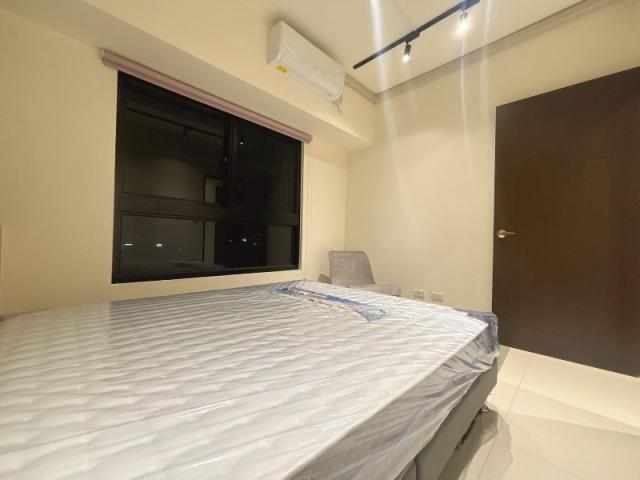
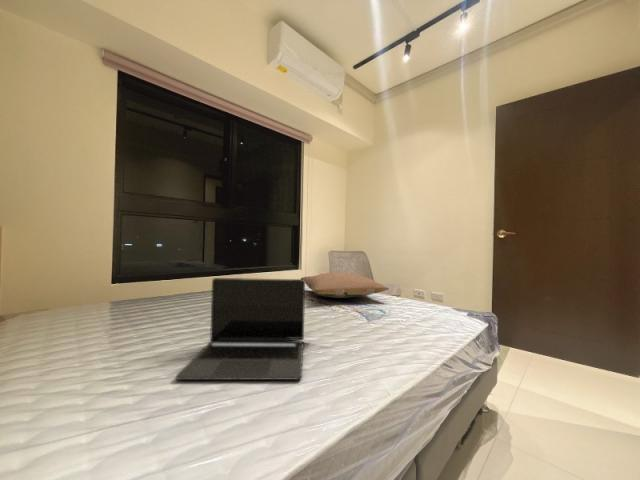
+ laptop (250, 322)
+ pillow (340, 284)
